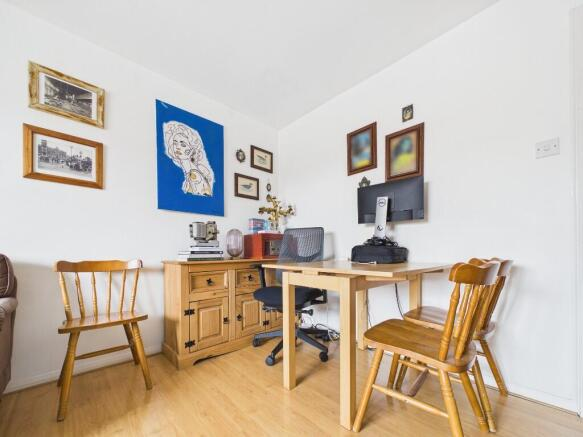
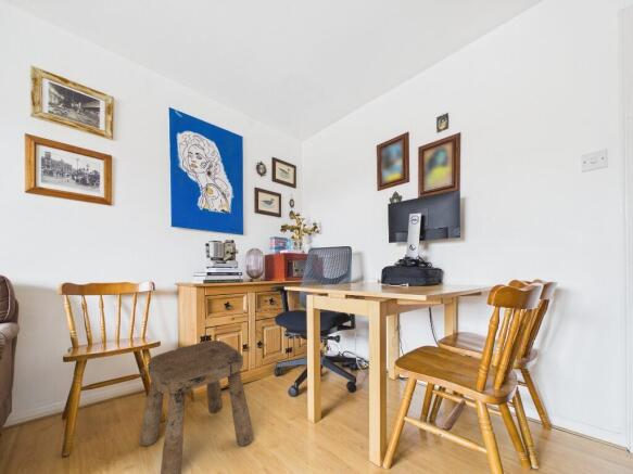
+ stool (191, 389)
